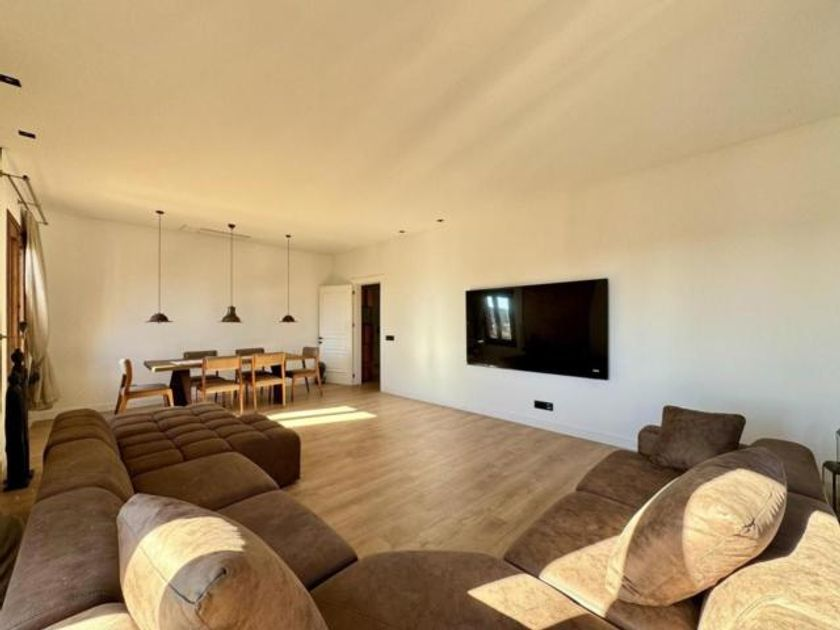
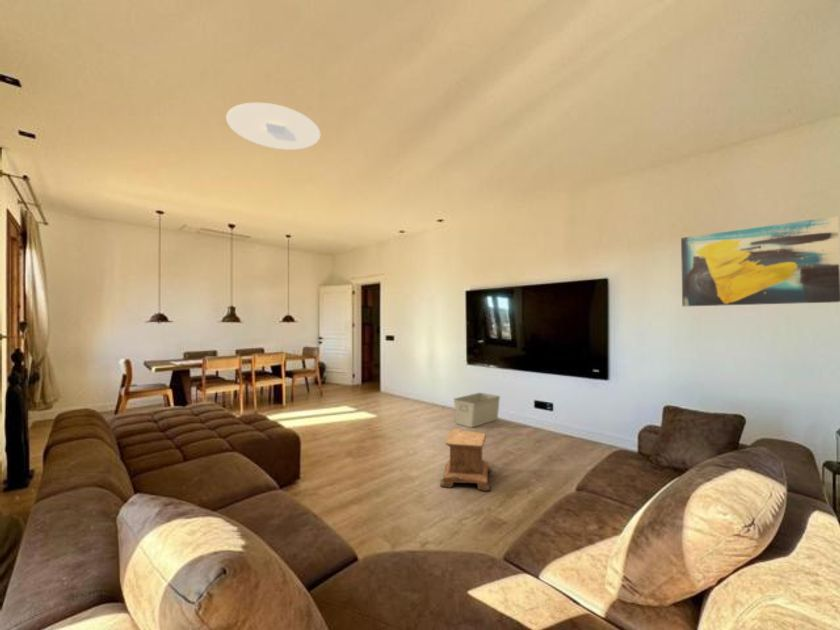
+ ceiling light (275, 124)
+ stool (466, 456)
+ storage bin (477, 409)
+ wall art (751, 266)
